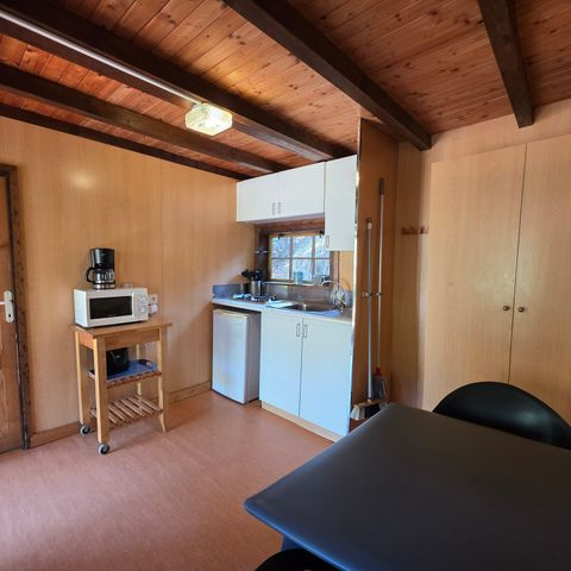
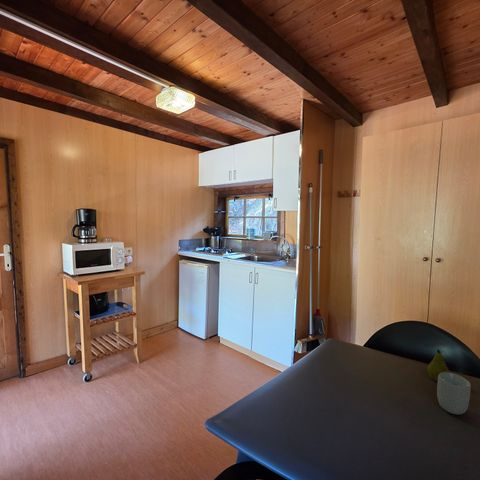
+ fruit (438, 364)
+ cup (452, 394)
